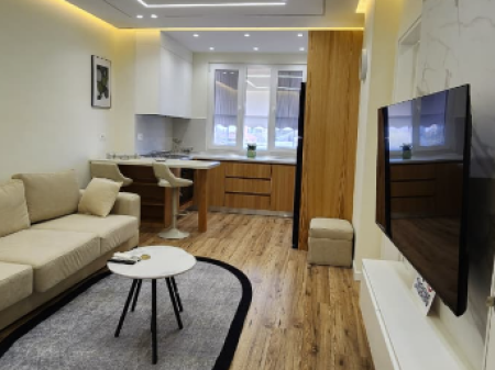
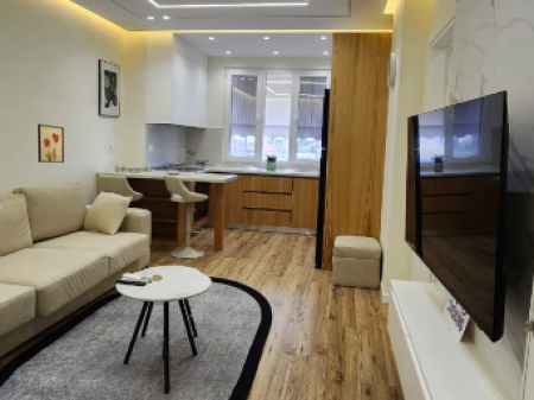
+ wall art (50, 144)
